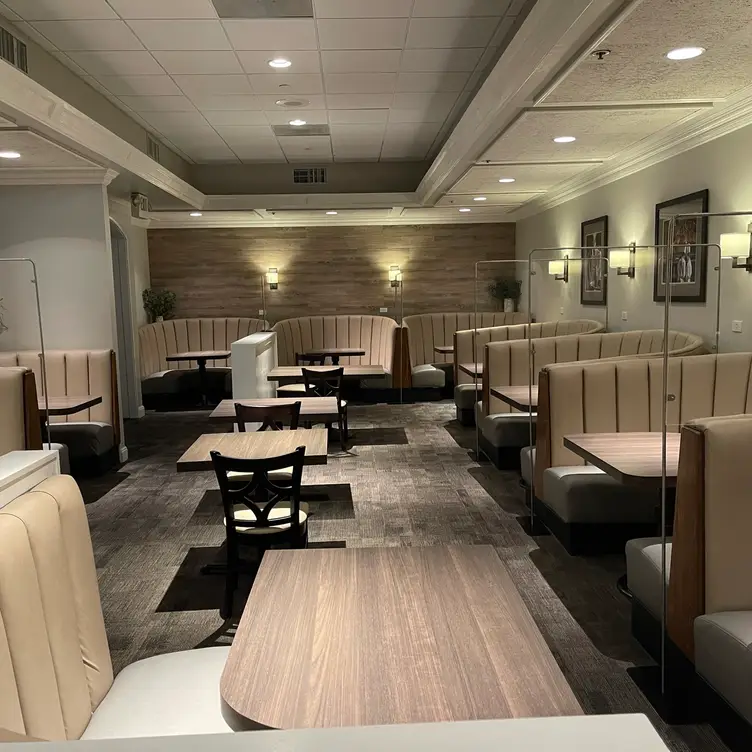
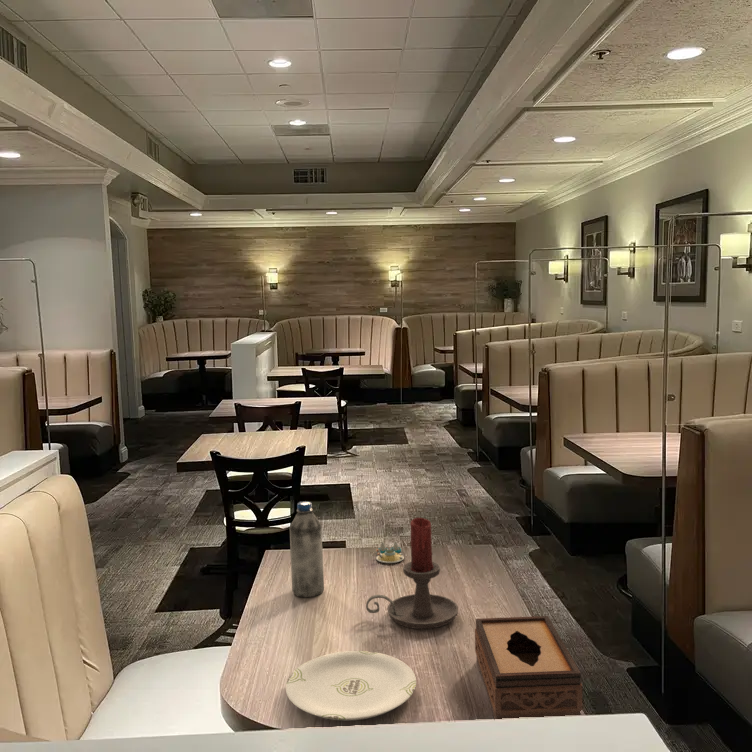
+ tissue box (524, 666)
+ water bottle (306, 547)
+ plate (351, 686)
+ salt and pepper shaker set (389, 551)
+ candle holder (411, 568)
